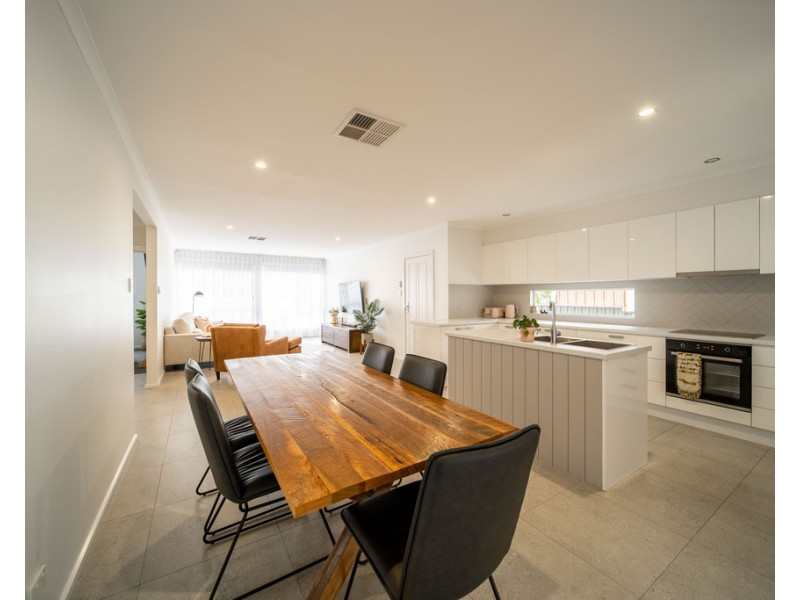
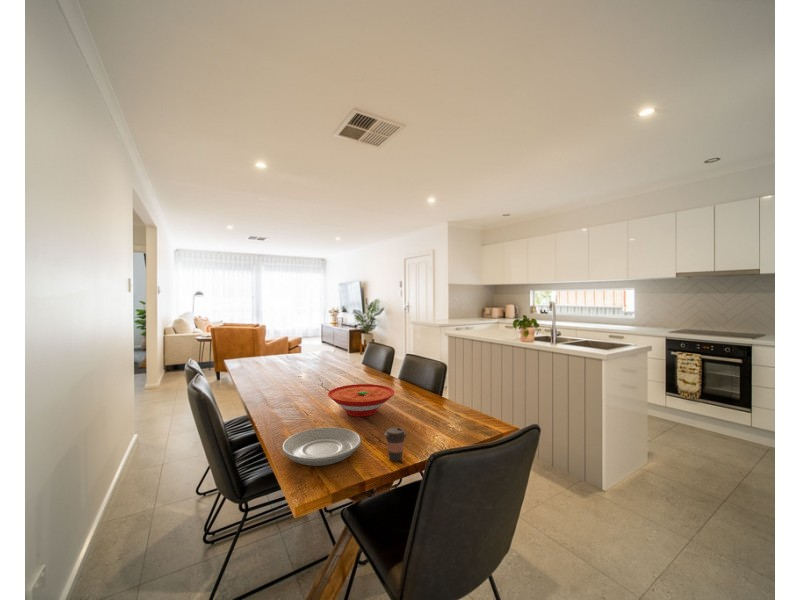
+ coffee cup (395, 444)
+ plate (322, 447)
+ bowl (361, 401)
